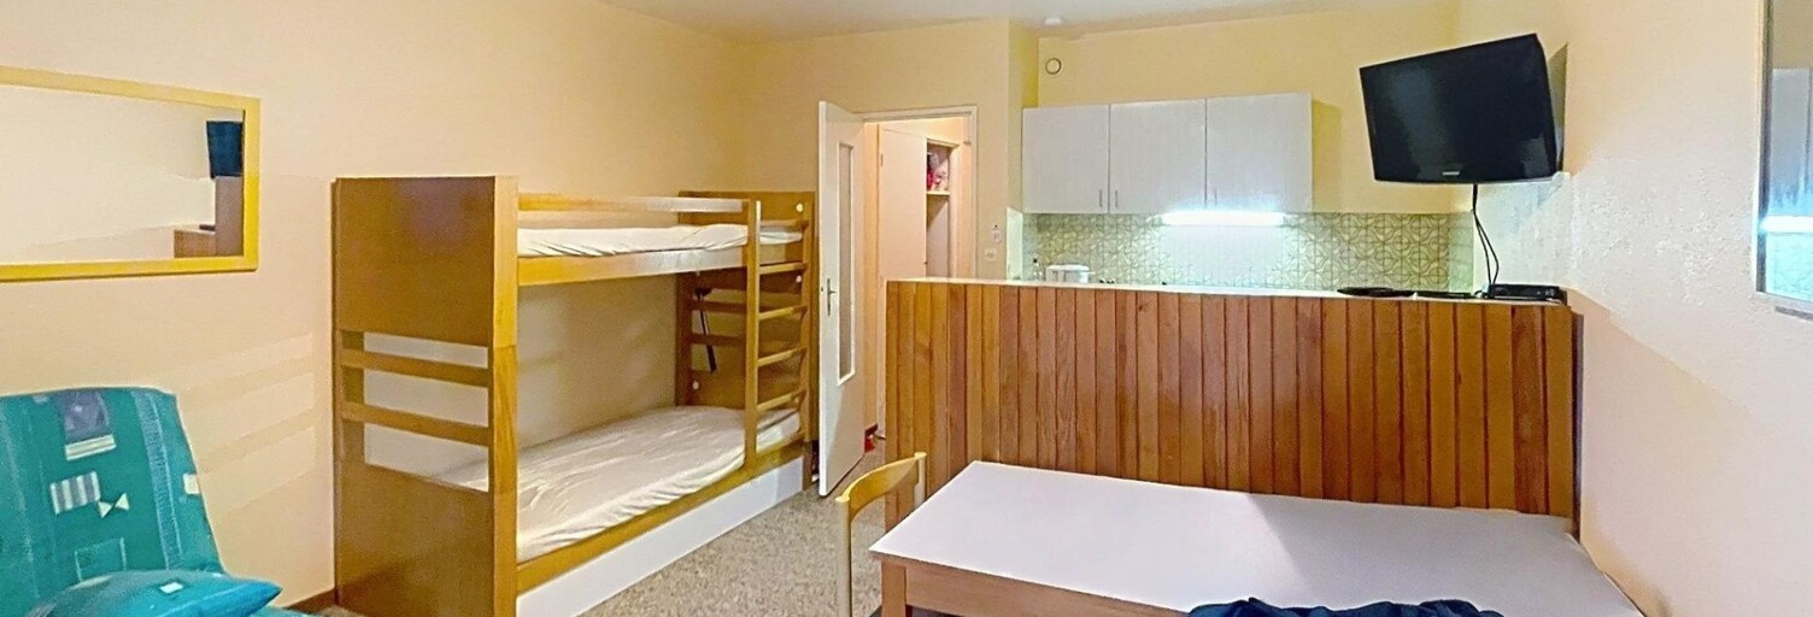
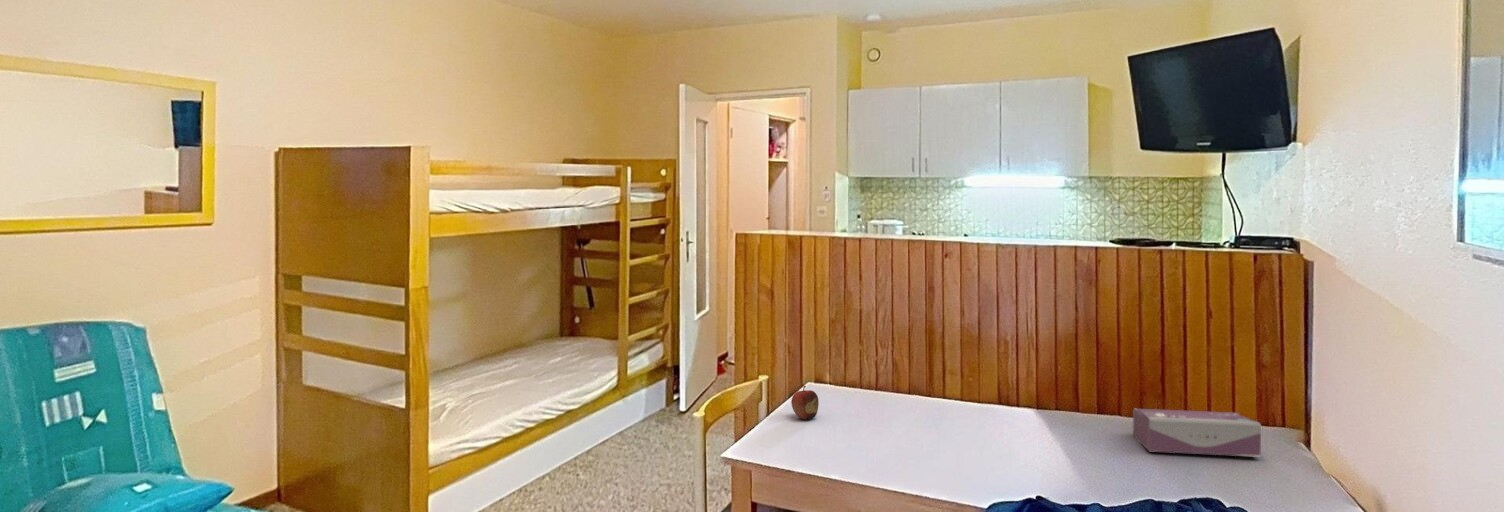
+ fruit (804, 402)
+ tissue box (1193, 430)
